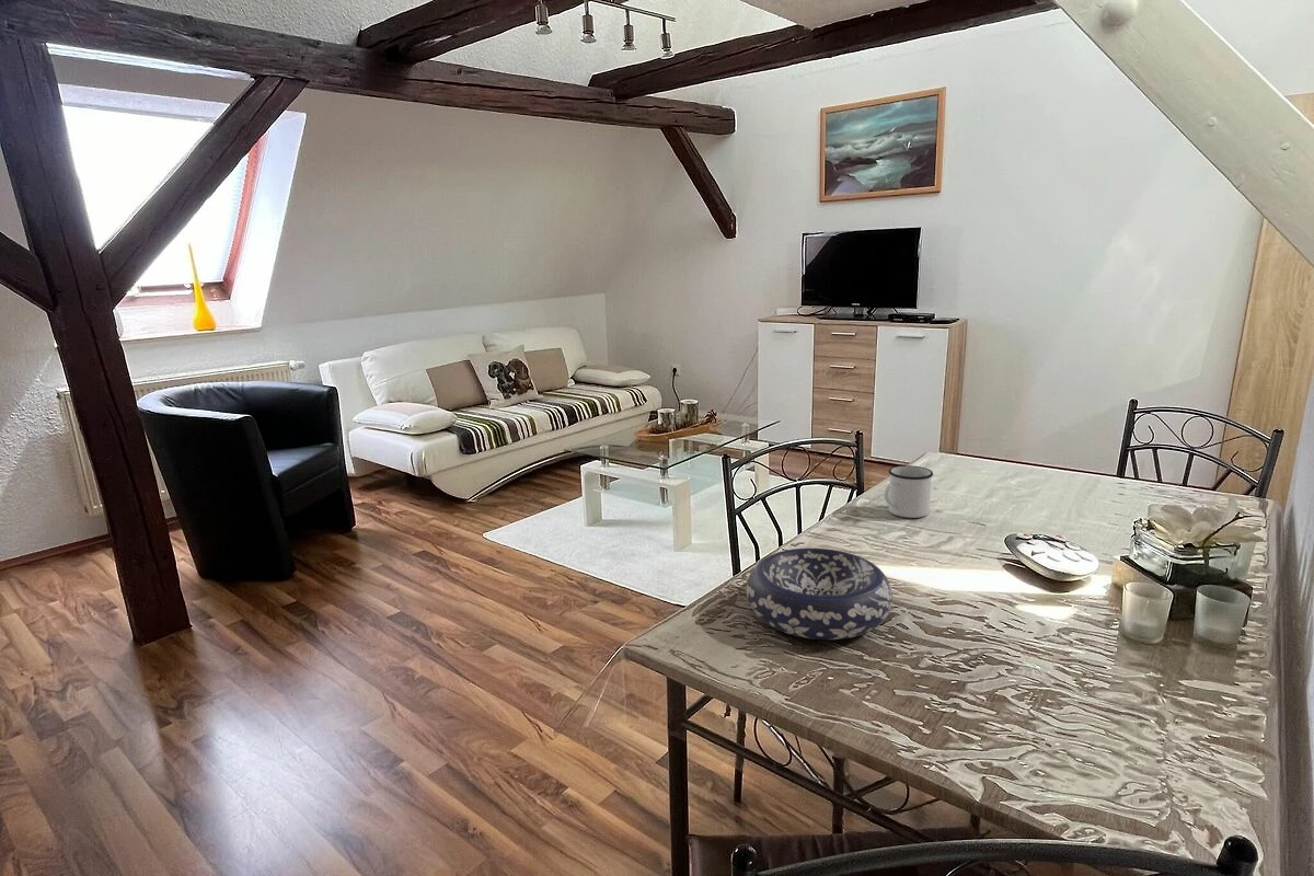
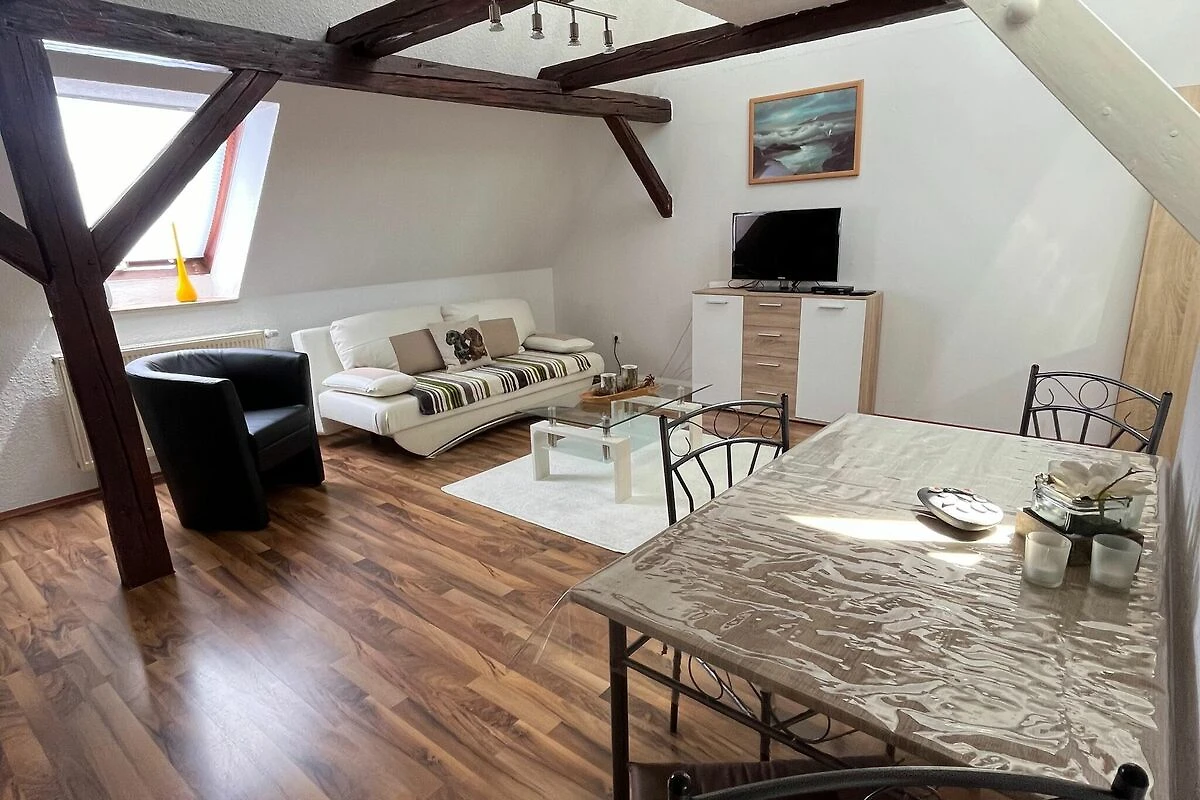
- decorative bowl (817, 591)
- mug (904, 493)
